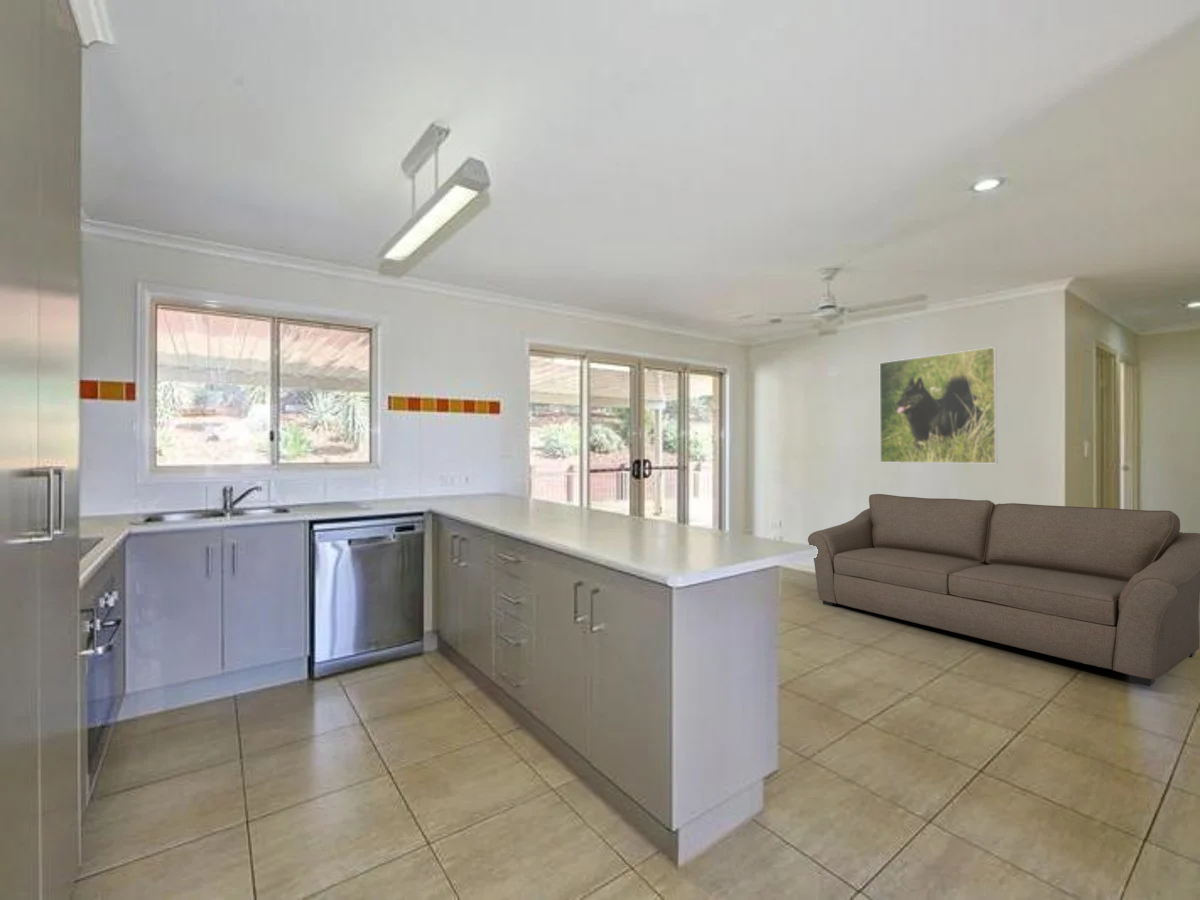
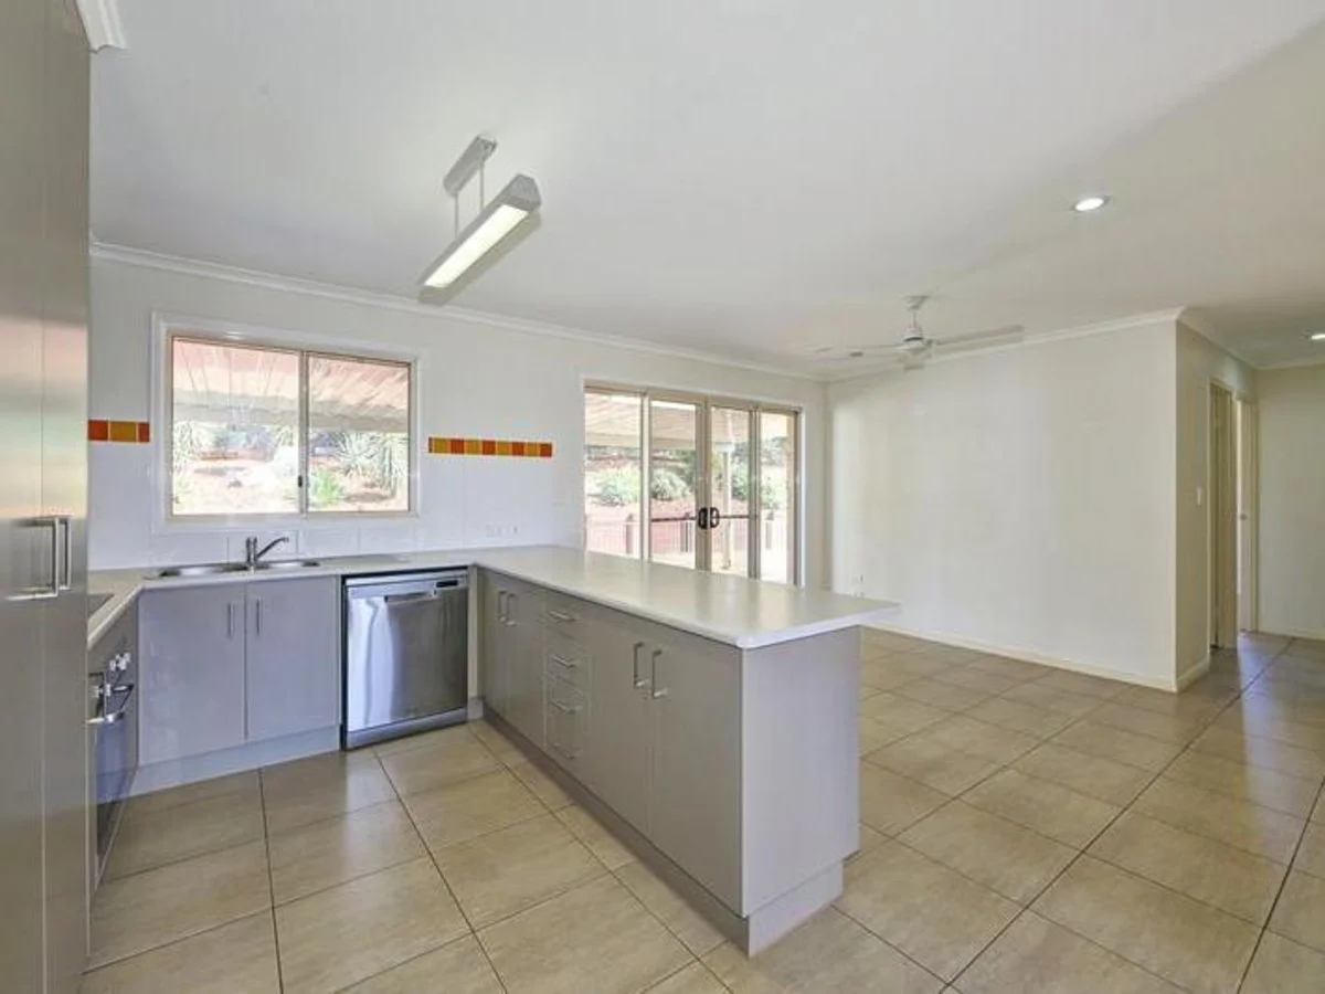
- sofa (978, 564)
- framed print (933, 409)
